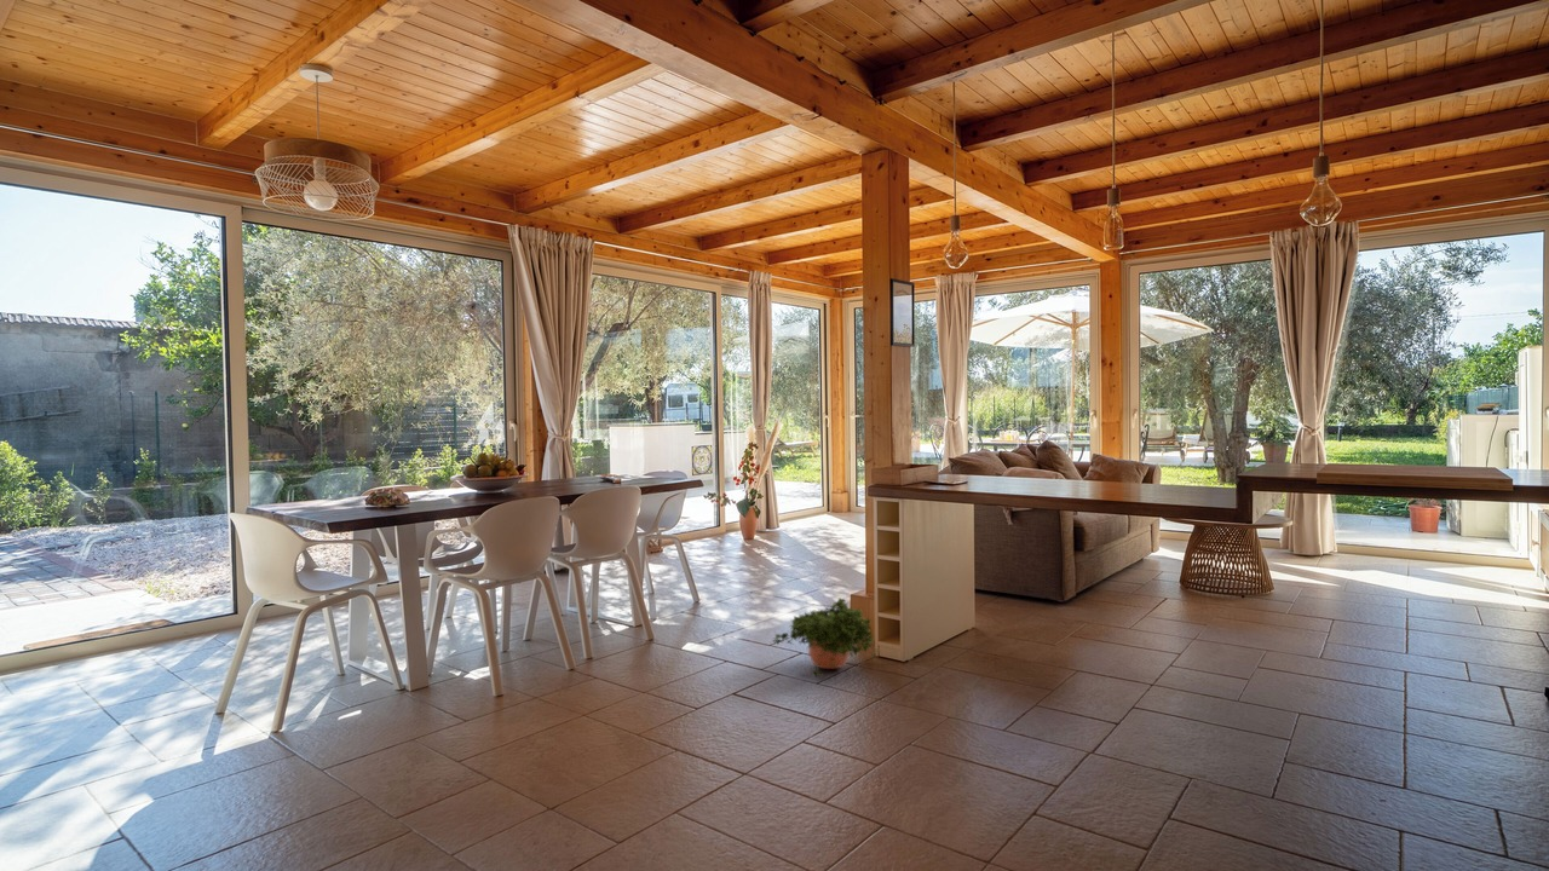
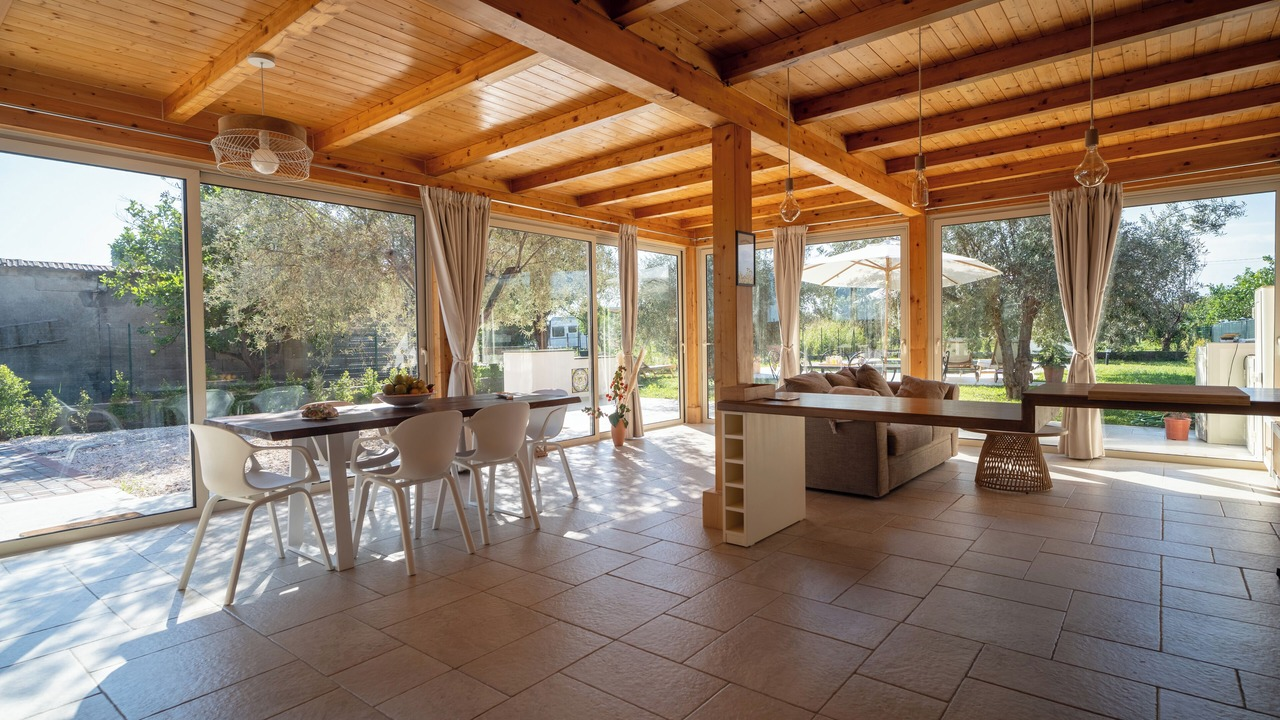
- potted plant (830, 633)
